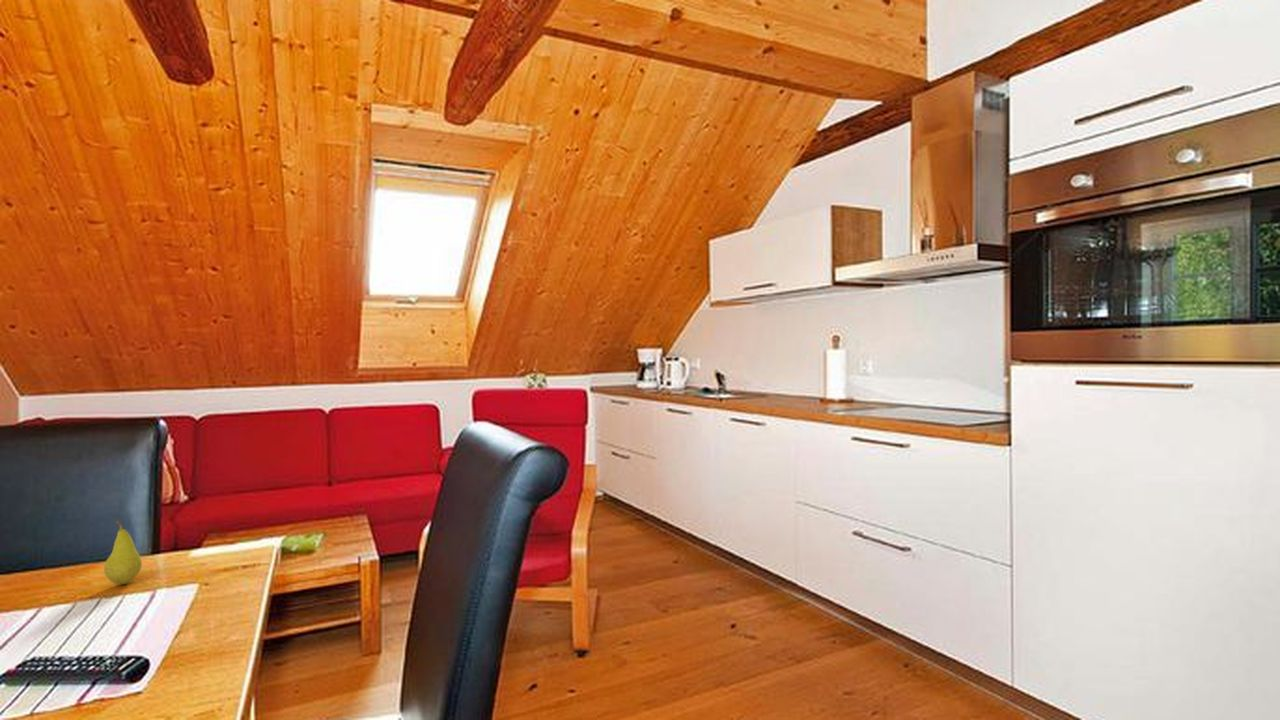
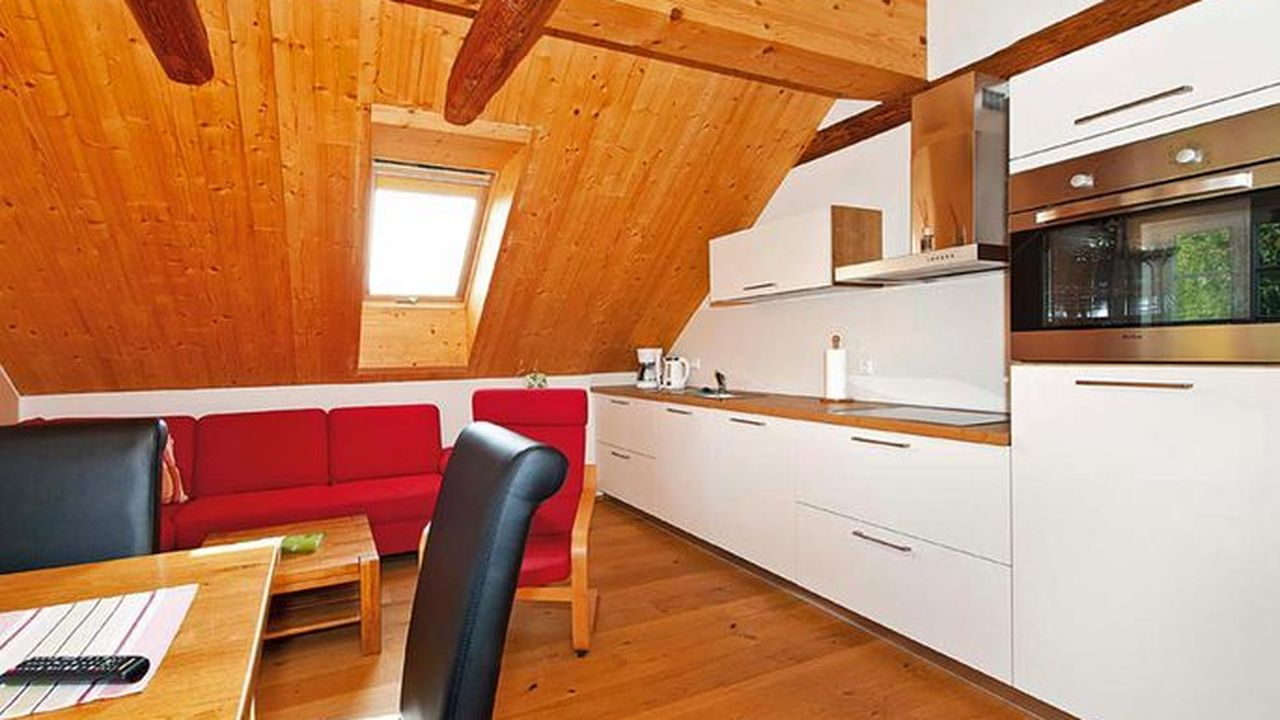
- fruit (123, 552)
